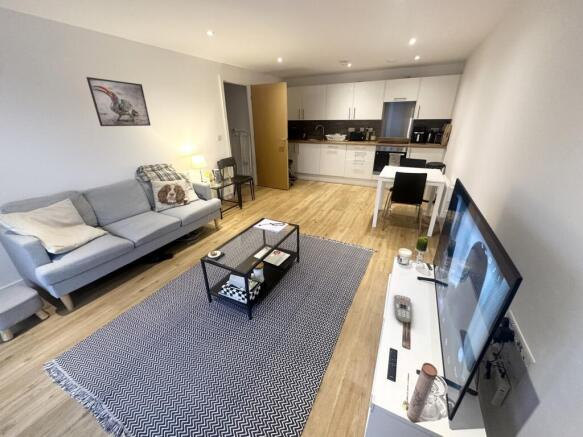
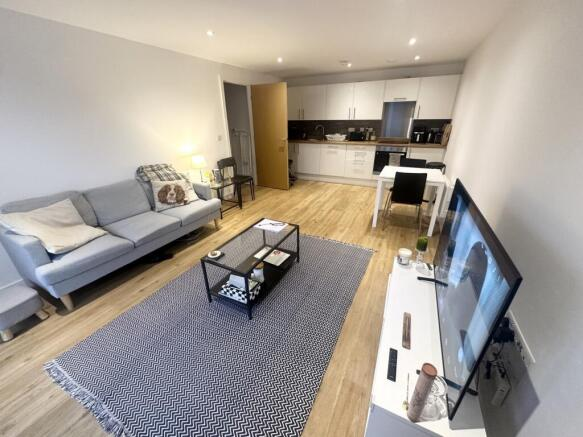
- remote control (402, 308)
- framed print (122, 104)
